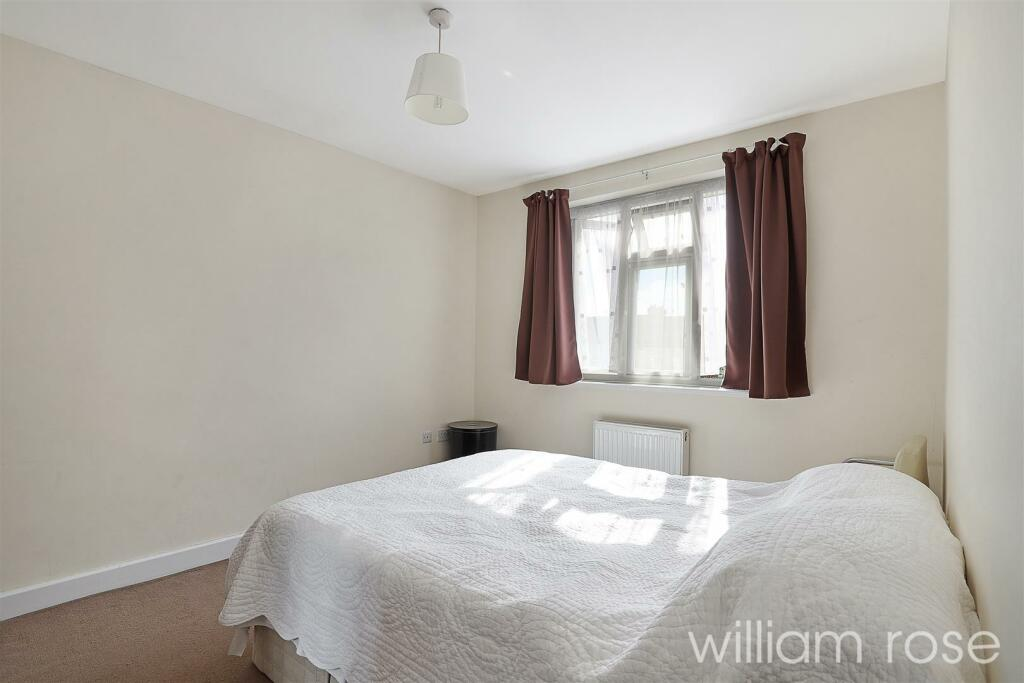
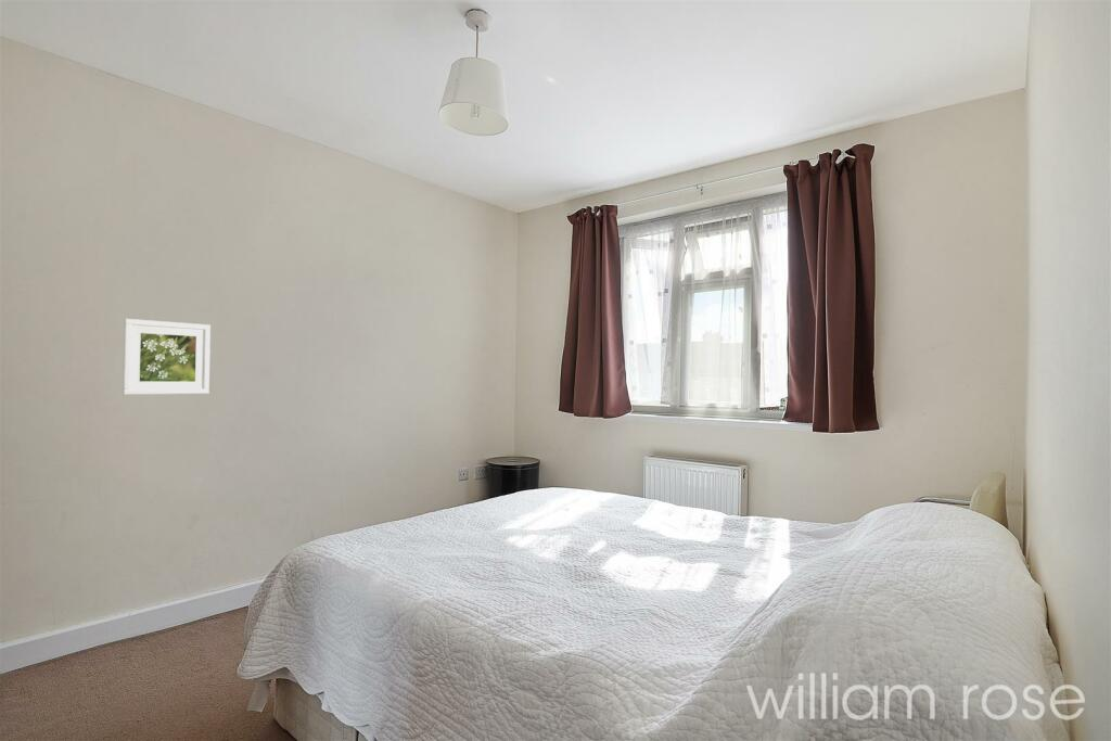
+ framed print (168, 358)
